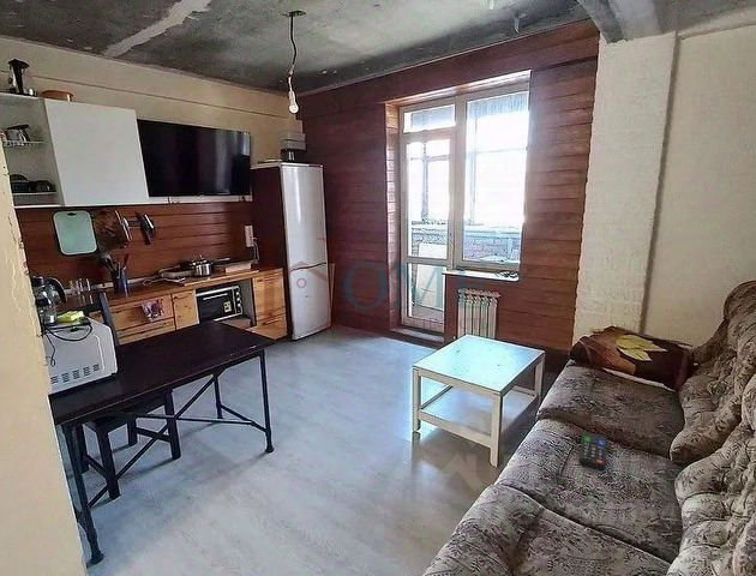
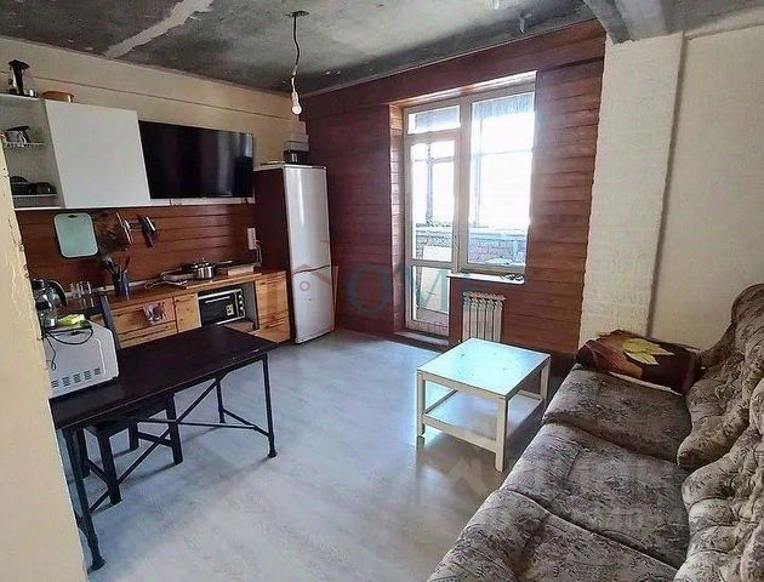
- remote control (593, 449)
